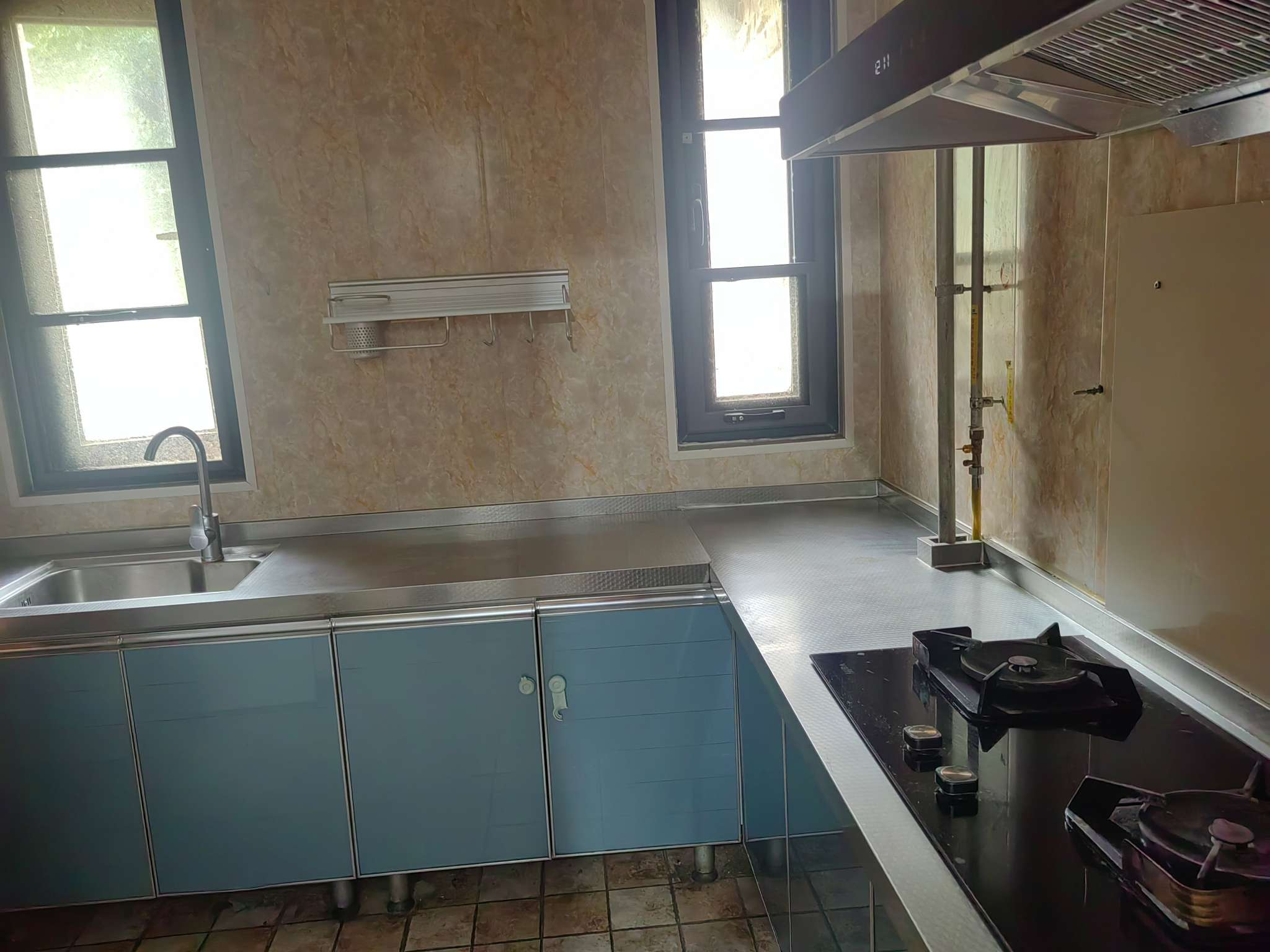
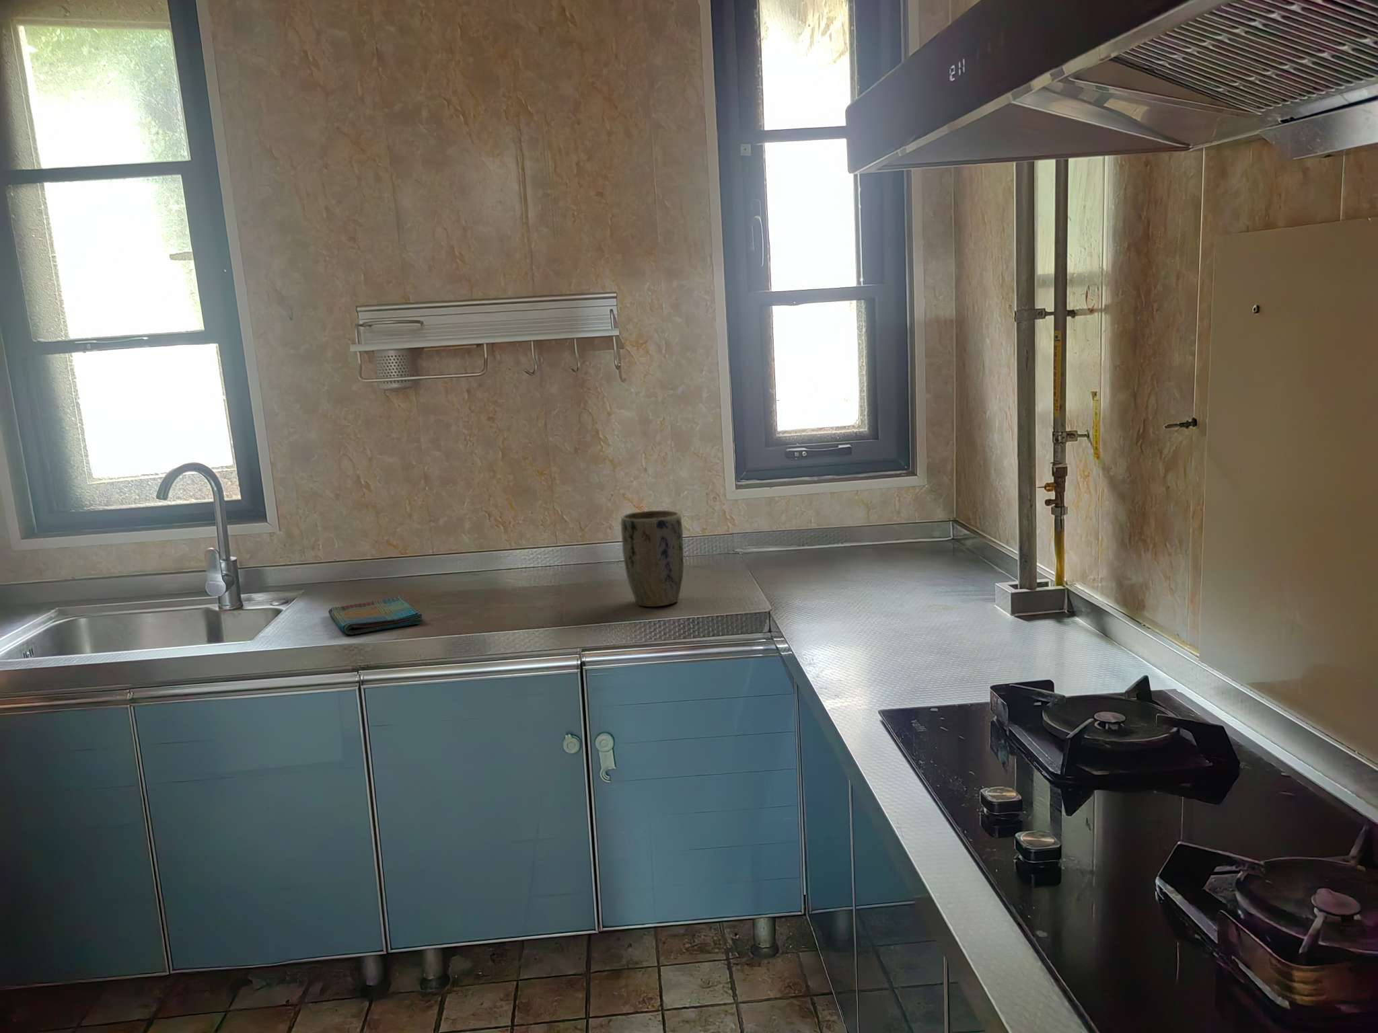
+ dish towel (373, 614)
+ plant pot (653, 558)
